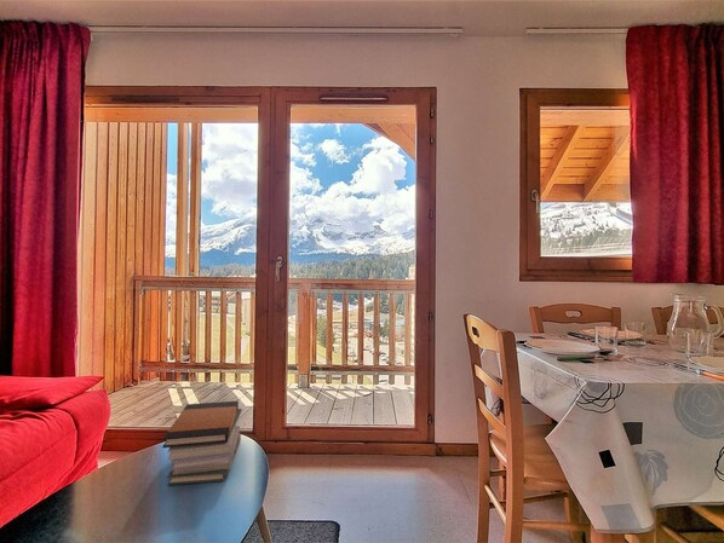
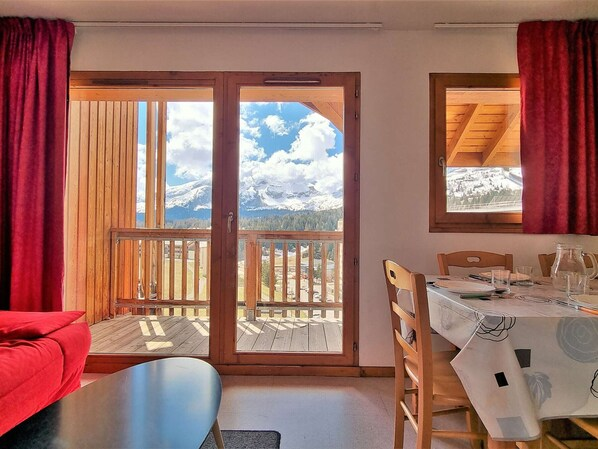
- book stack (206, 439)
